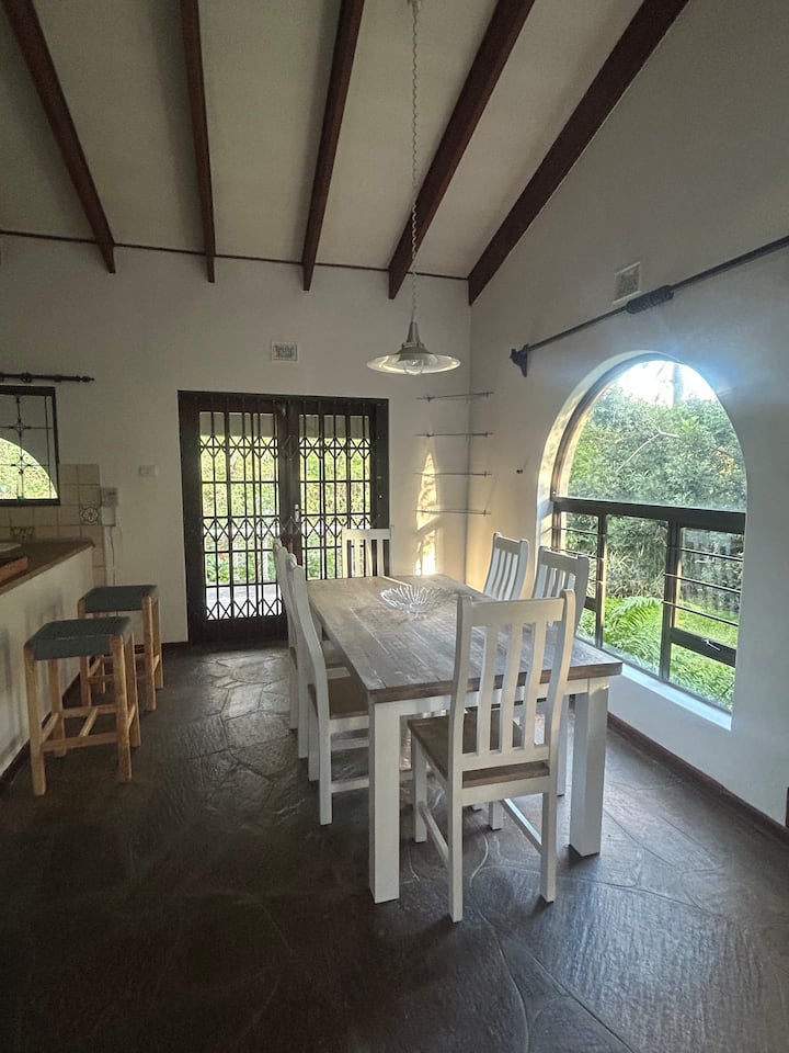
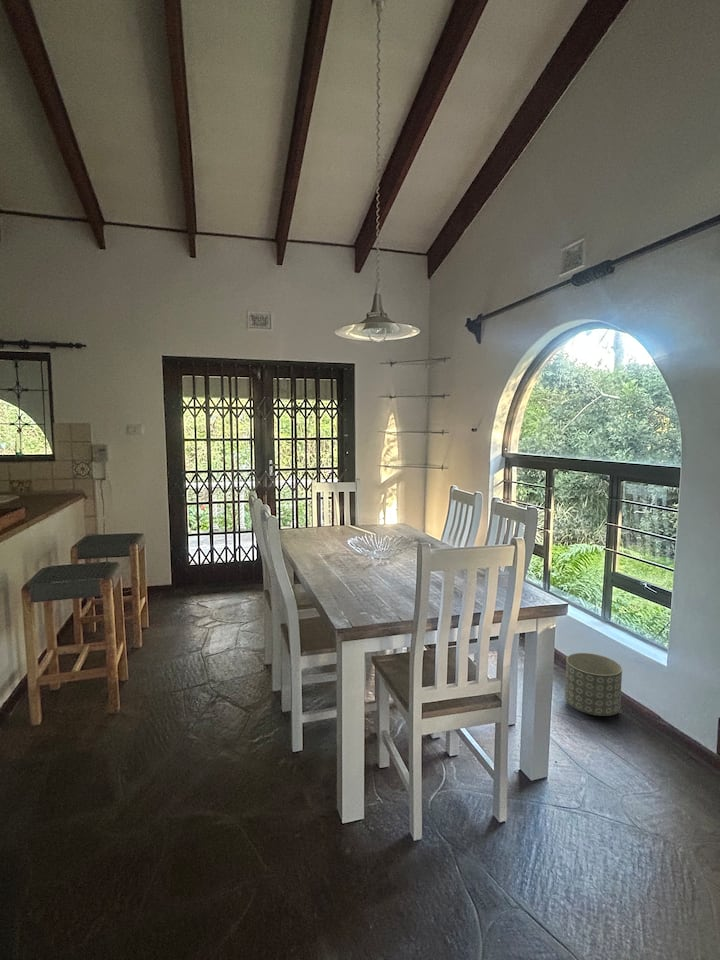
+ planter (592, 686)
